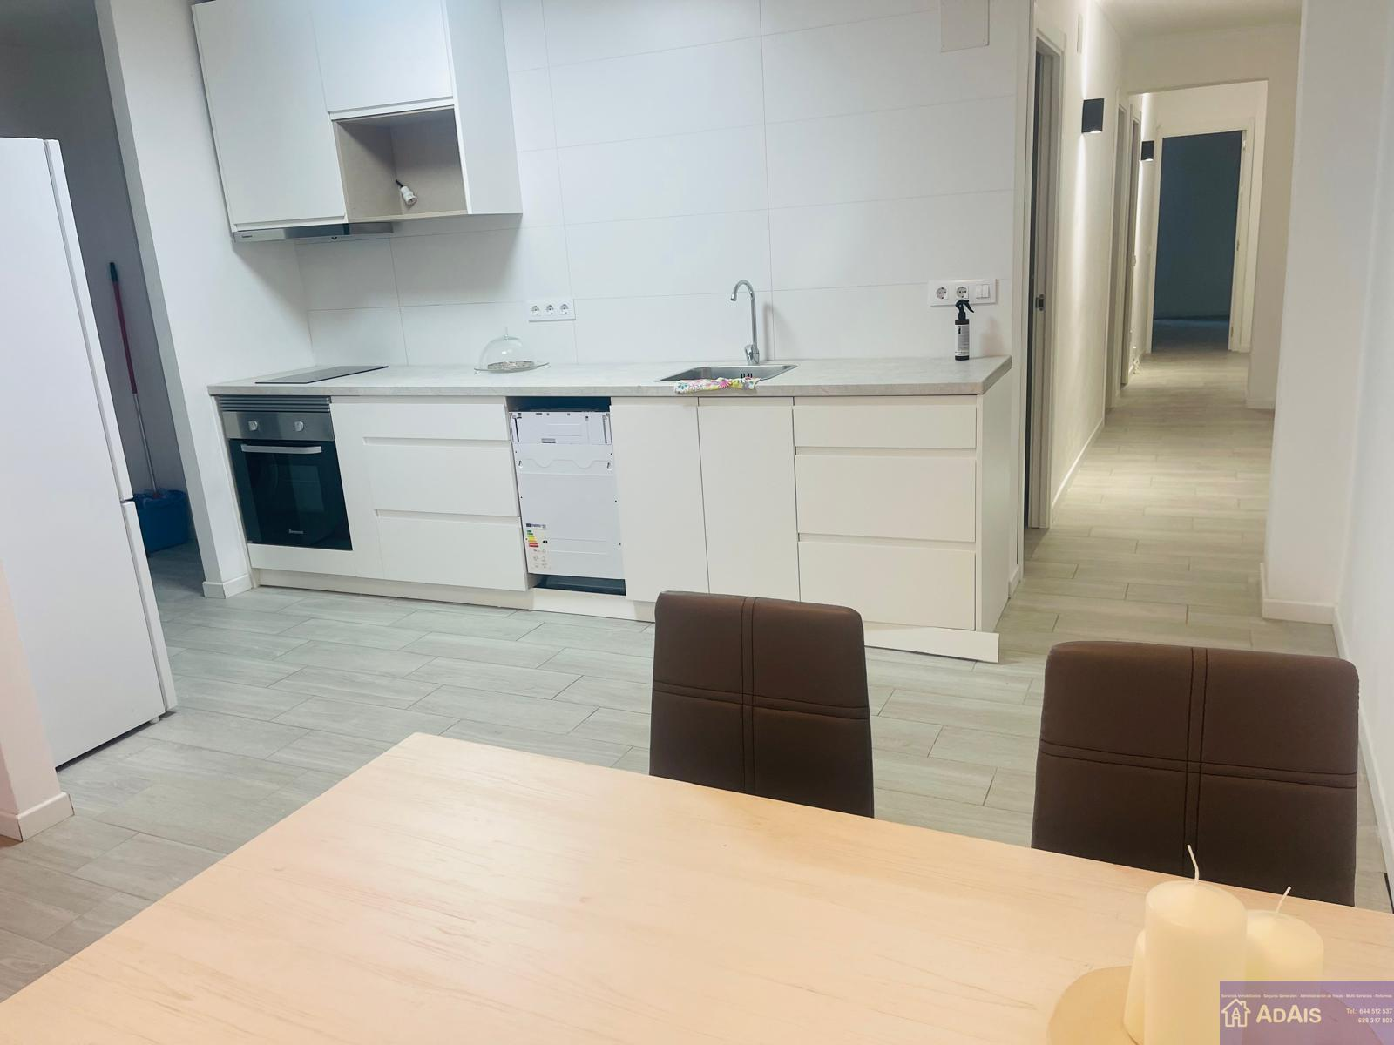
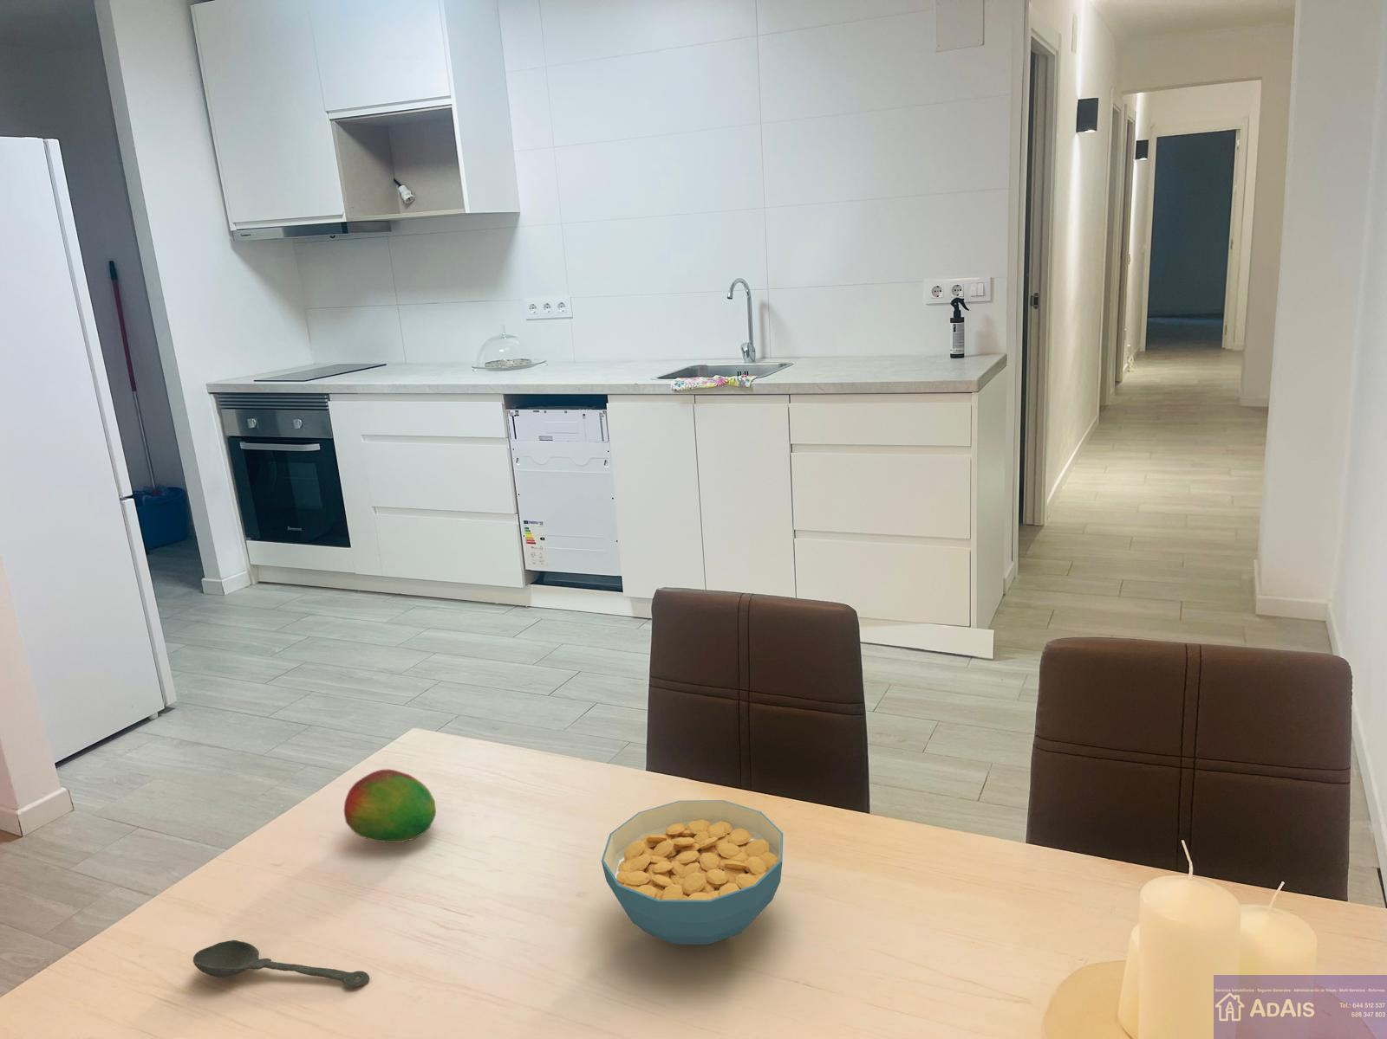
+ fruit (392, 805)
+ spoon (281, 963)
+ cereal bowl (696, 886)
